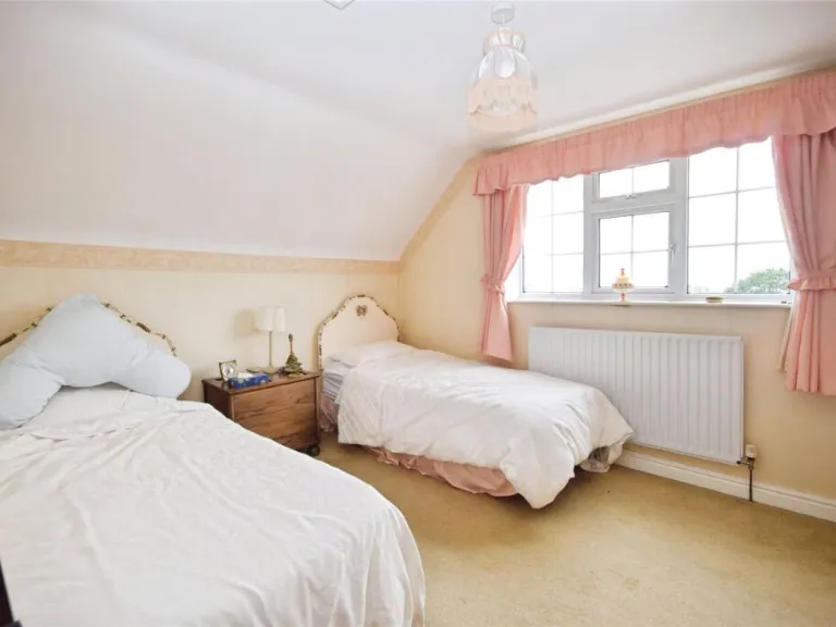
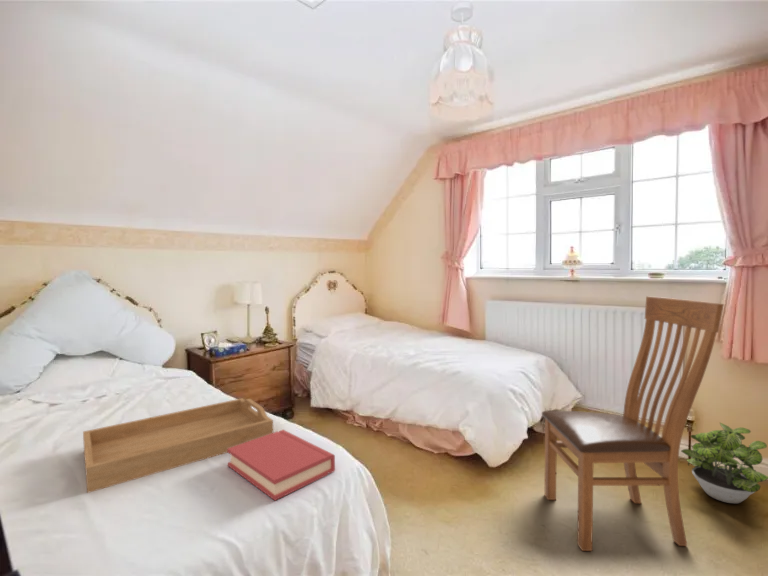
+ hardback book (280, 459)
+ chair (623, 413)
+ potted plant (721, 460)
+ serving tray (181, 432)
